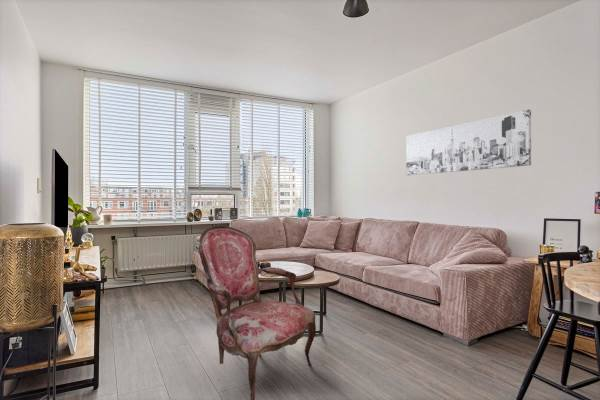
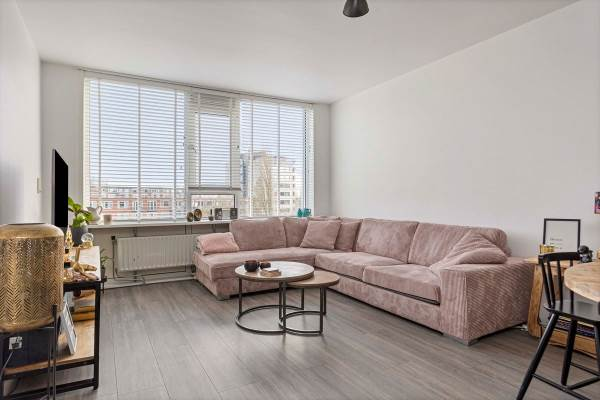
- wall art (458, 148)
- armchair (260, 300)
